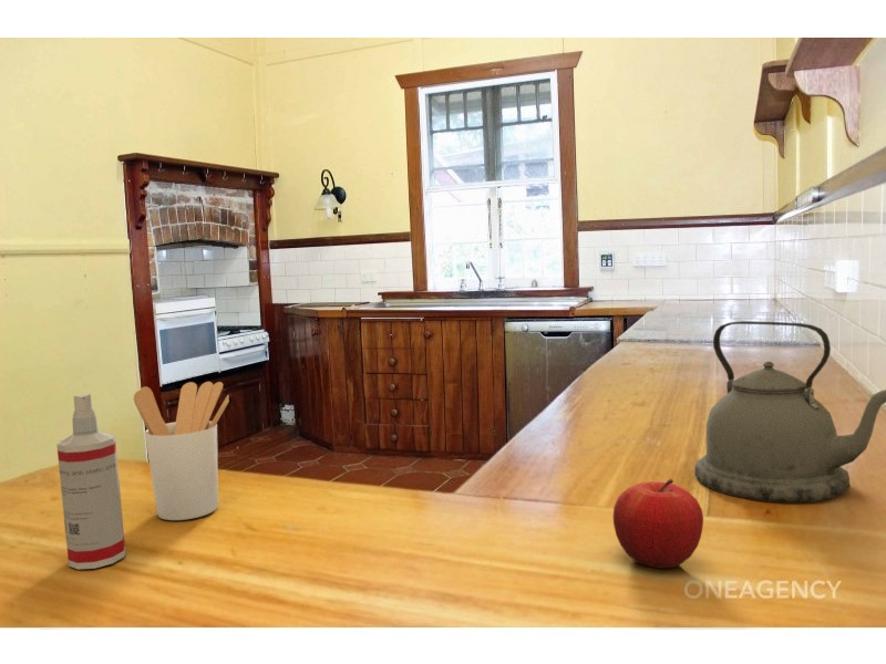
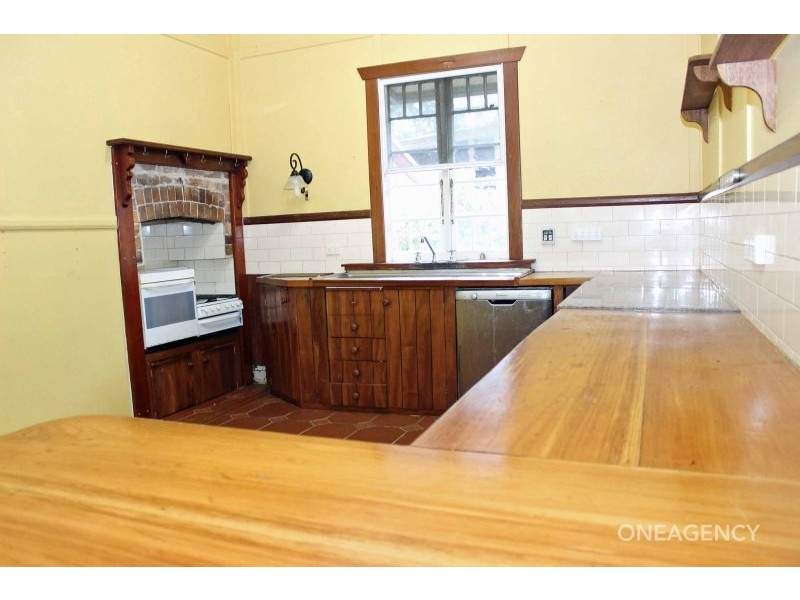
- spray bottle (90, 477)
- utensil holder (189, 444)
- kettle (780, 403)
- fruit (657, 520)
